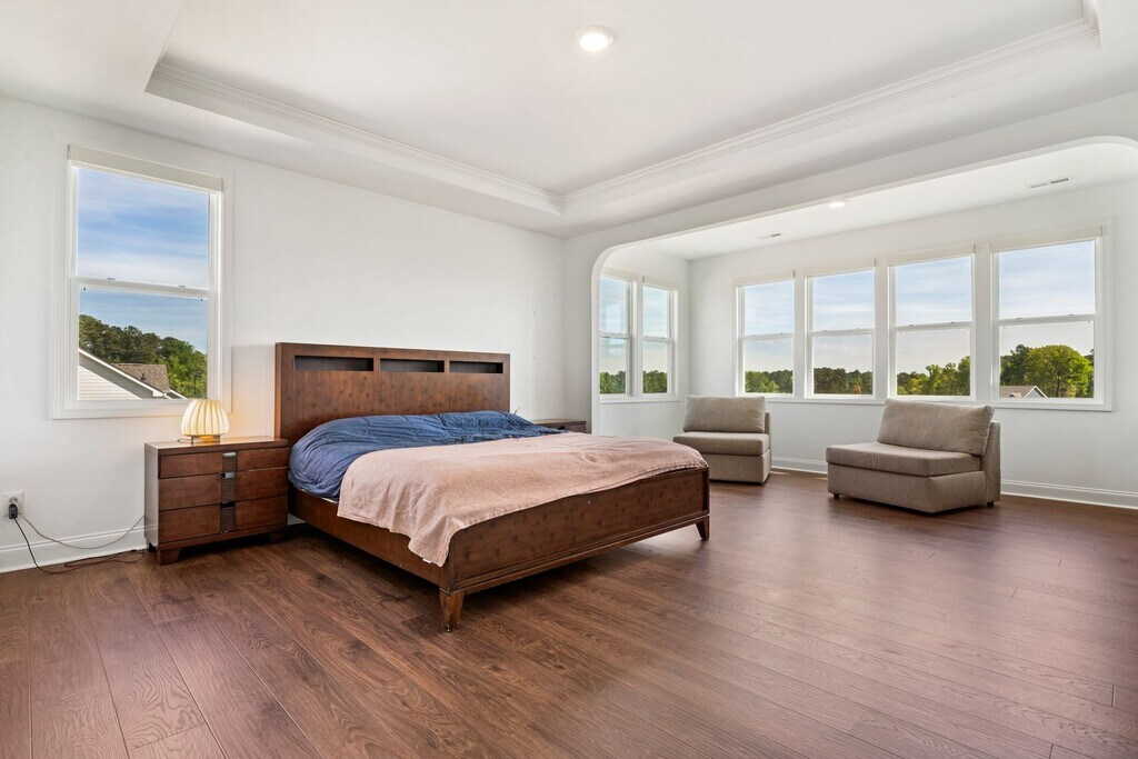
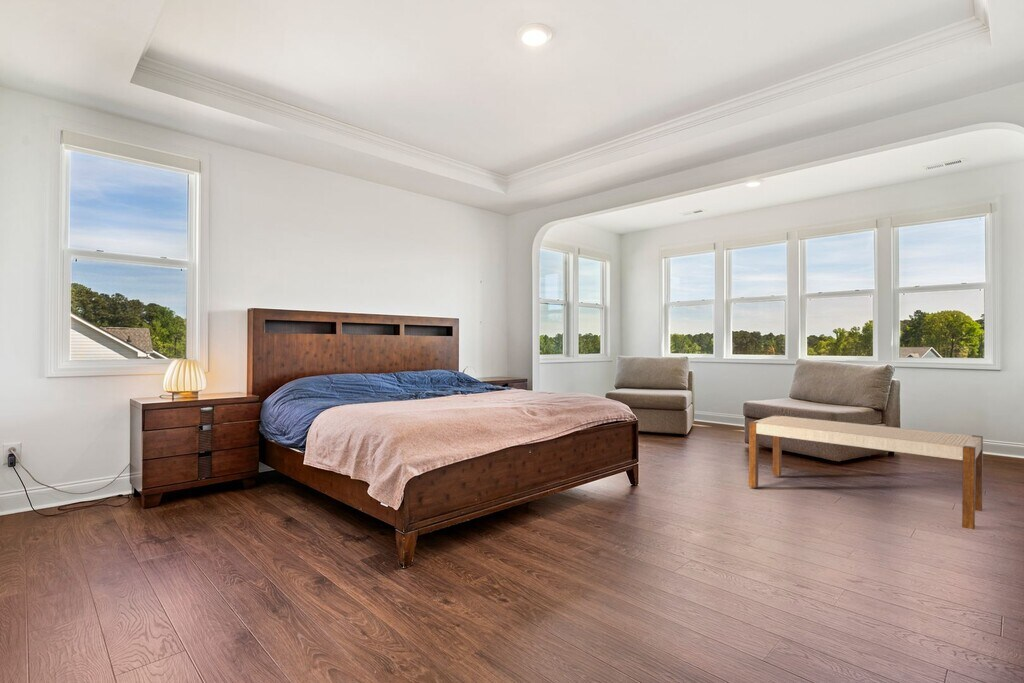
+ bench (857, 446)
